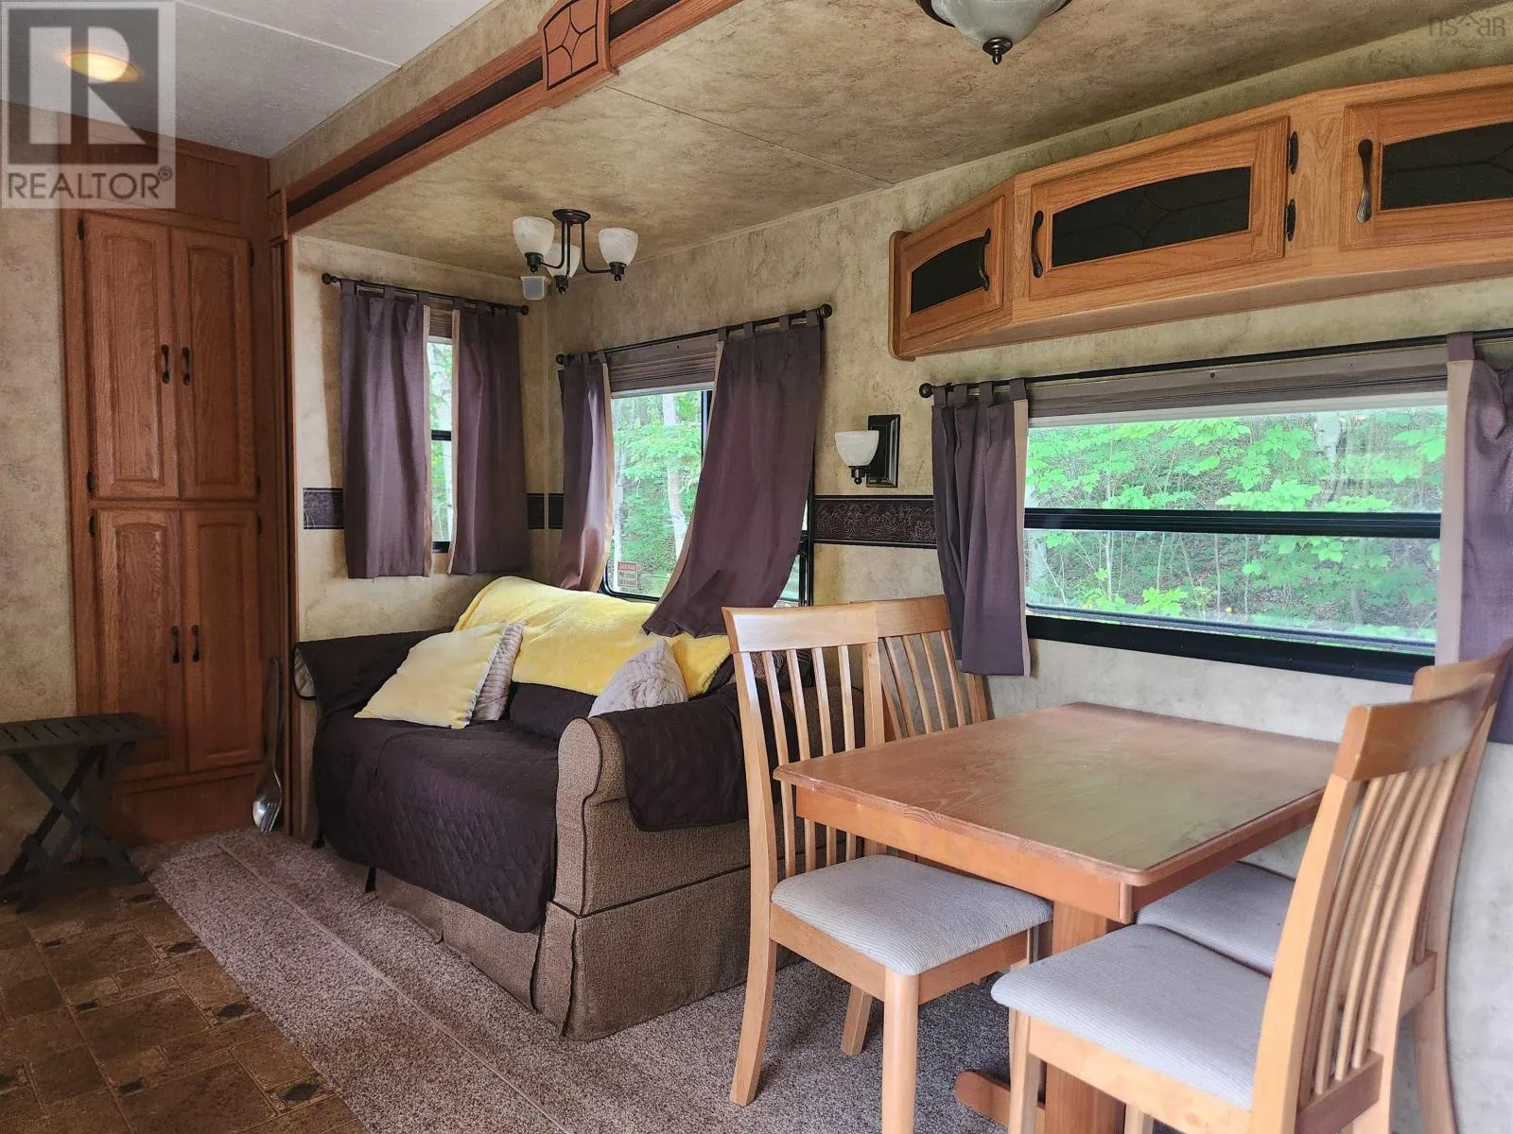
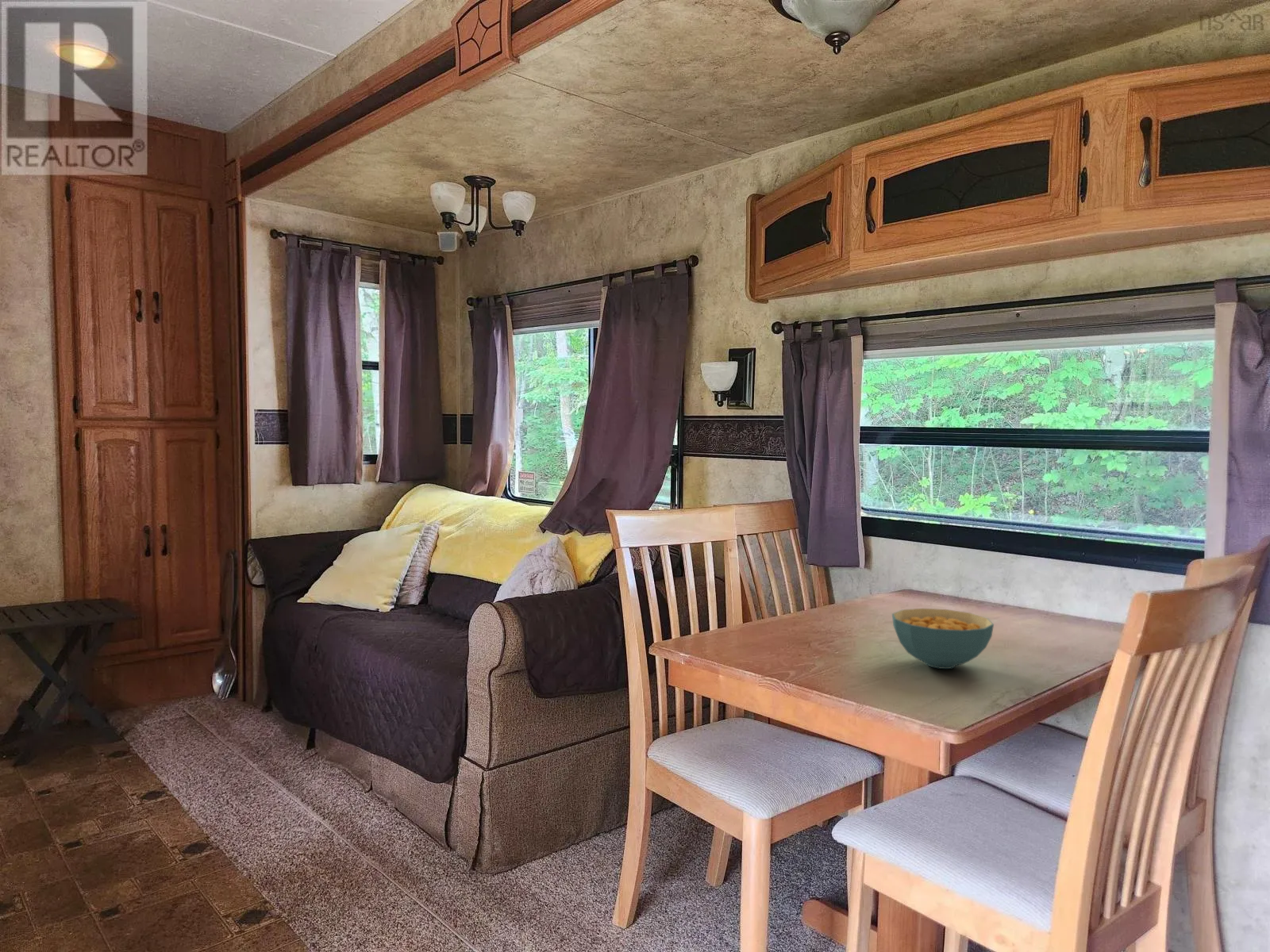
+ cereal bowl (941, 641)
